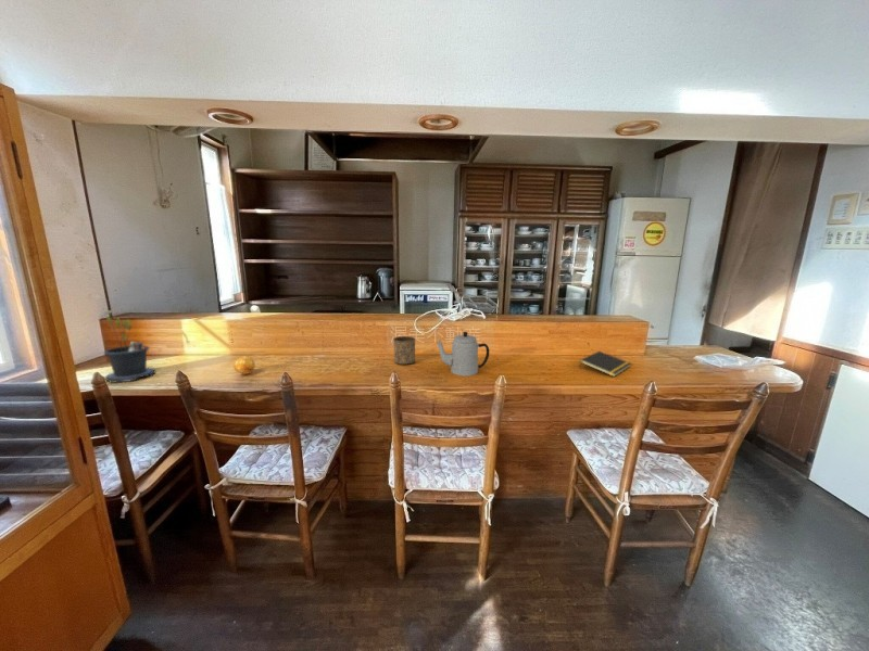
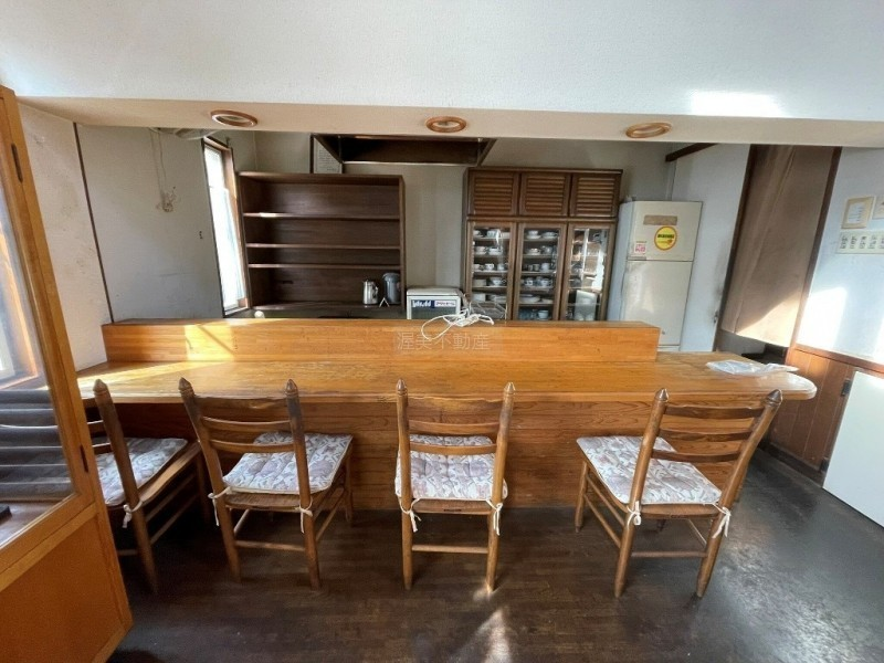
- fruit (244, 366)
- notepad (605, 362)
- teapot (463, 352)
- potted plant (125, 343)
- cup (404, 349)
